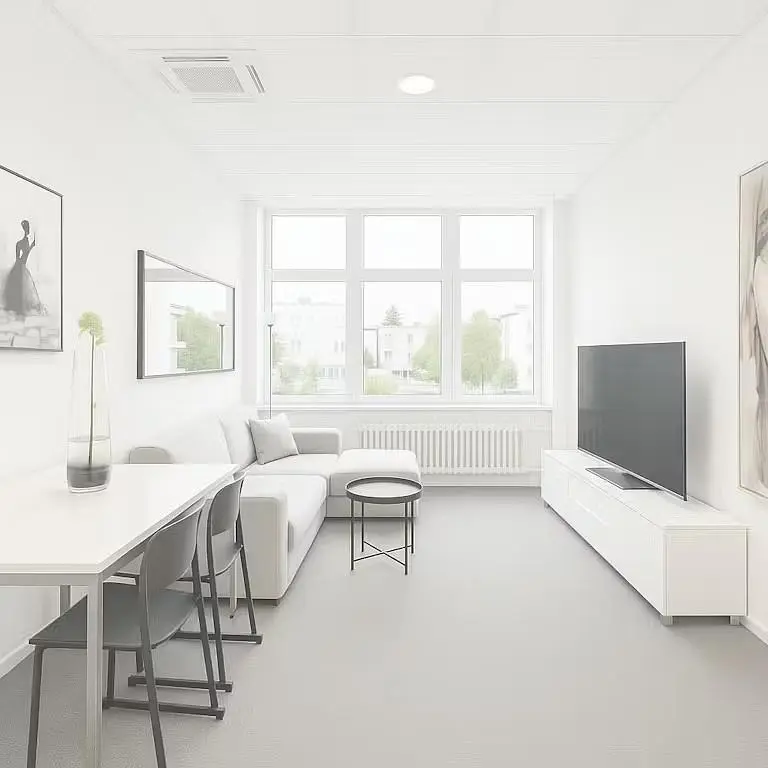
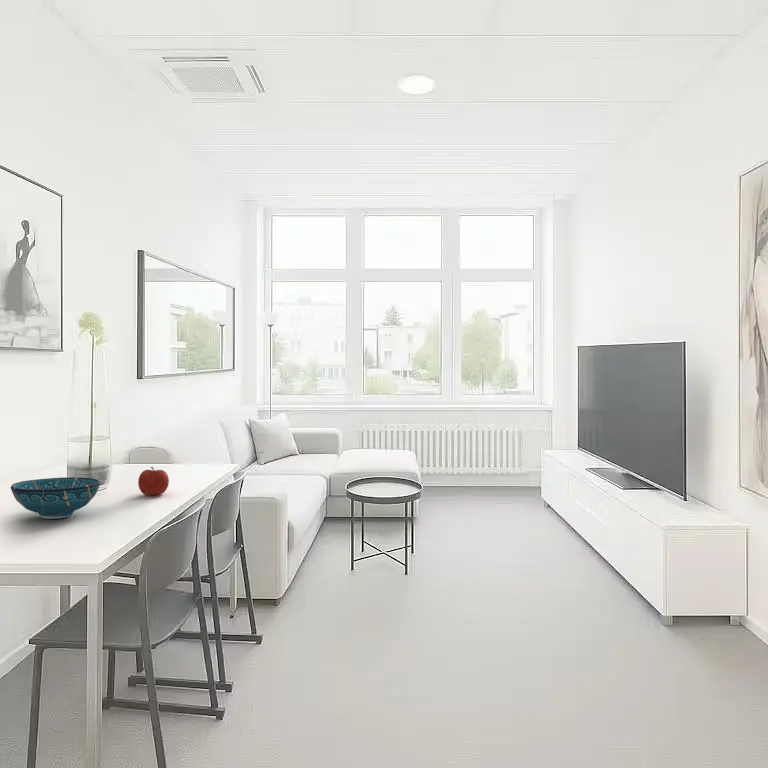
+ decorative bowl (56, 499)
+ apple (153, 480)
